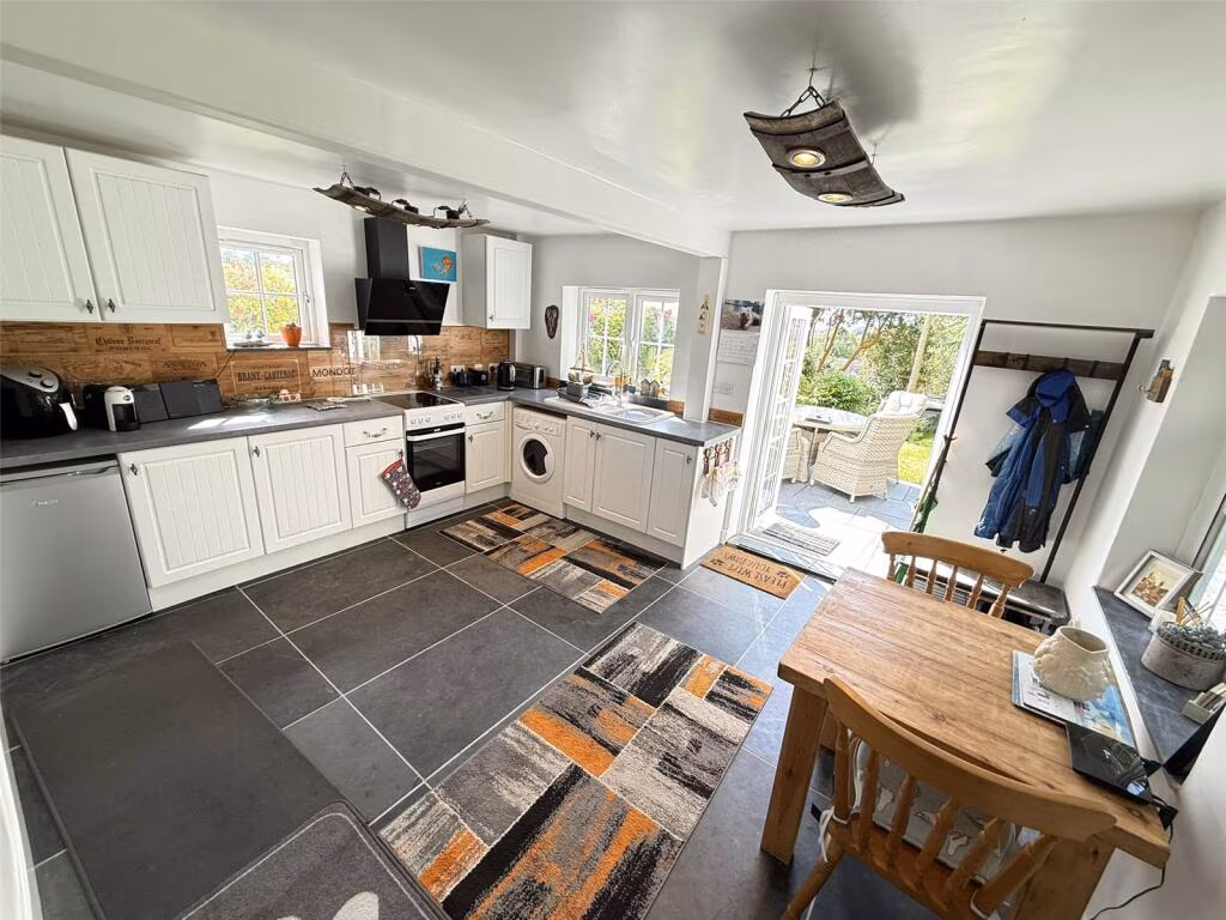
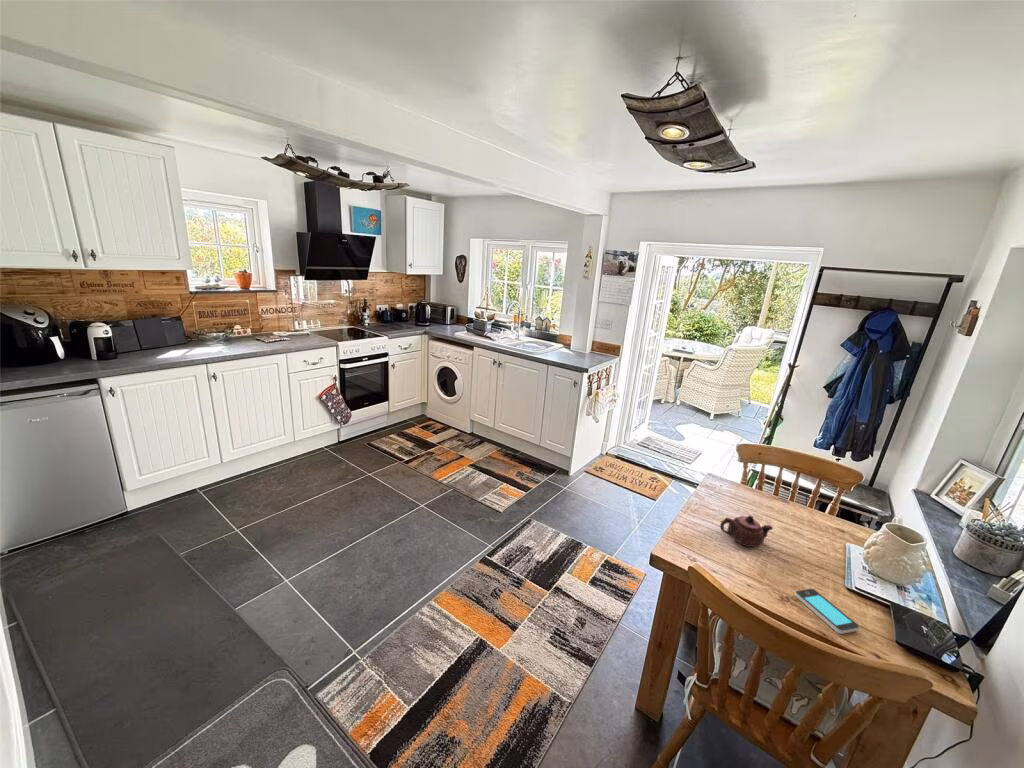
+ smartphone (825, 609)
+ teapot (745, 527)
